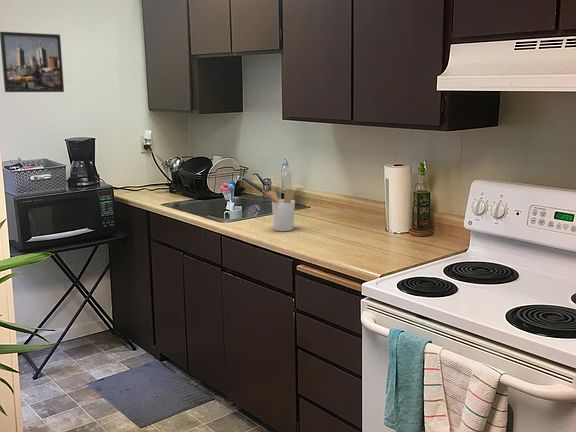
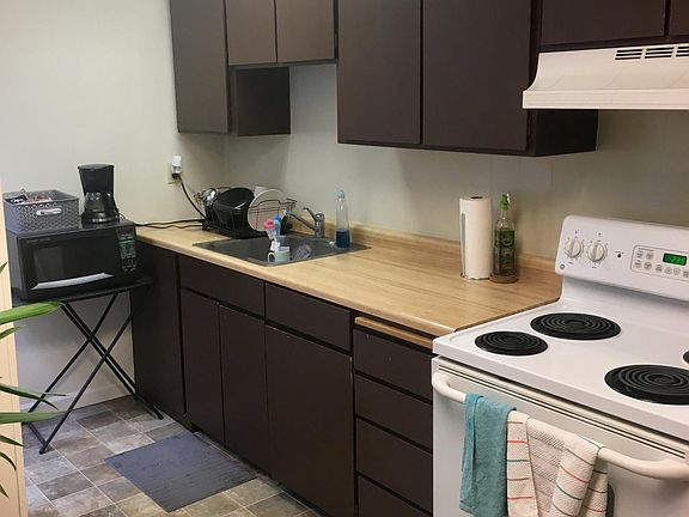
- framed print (32, 62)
- utensil holder (278, 208)
